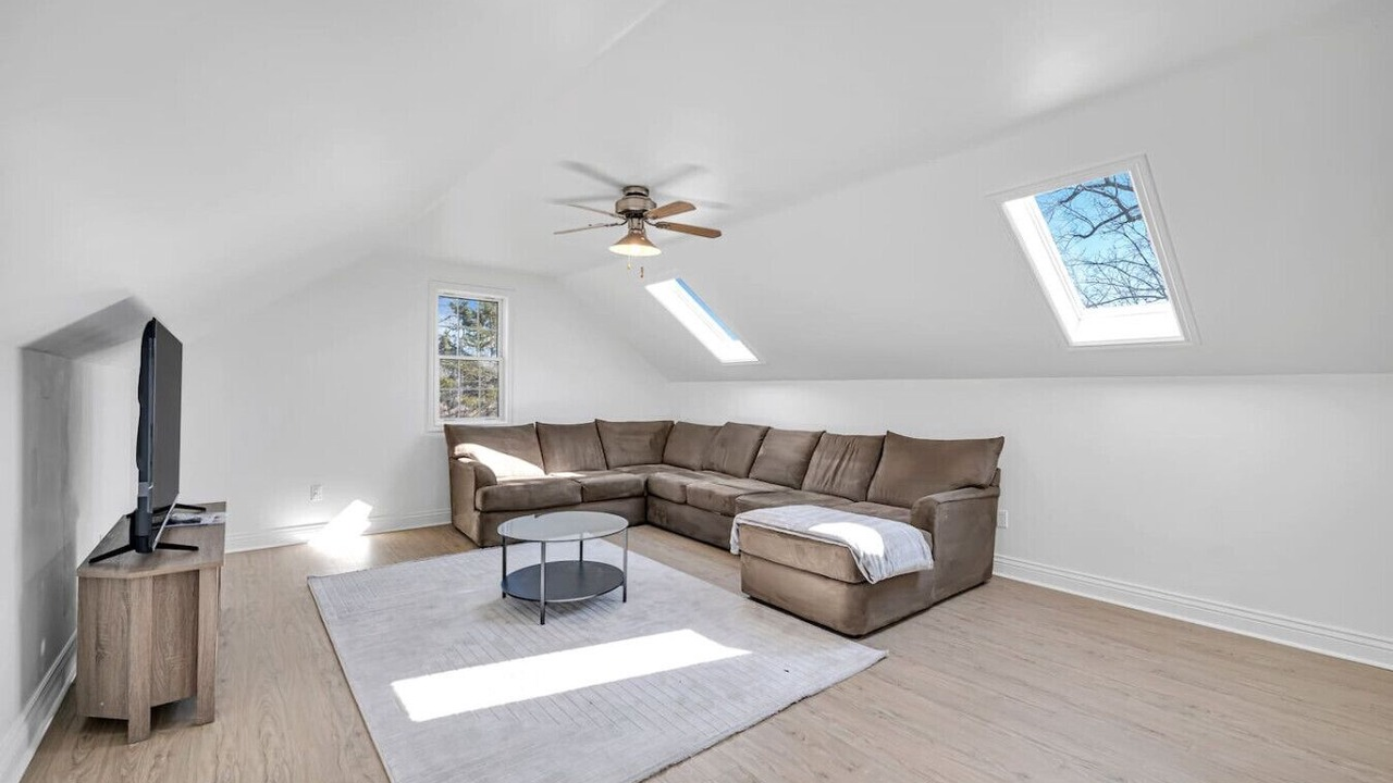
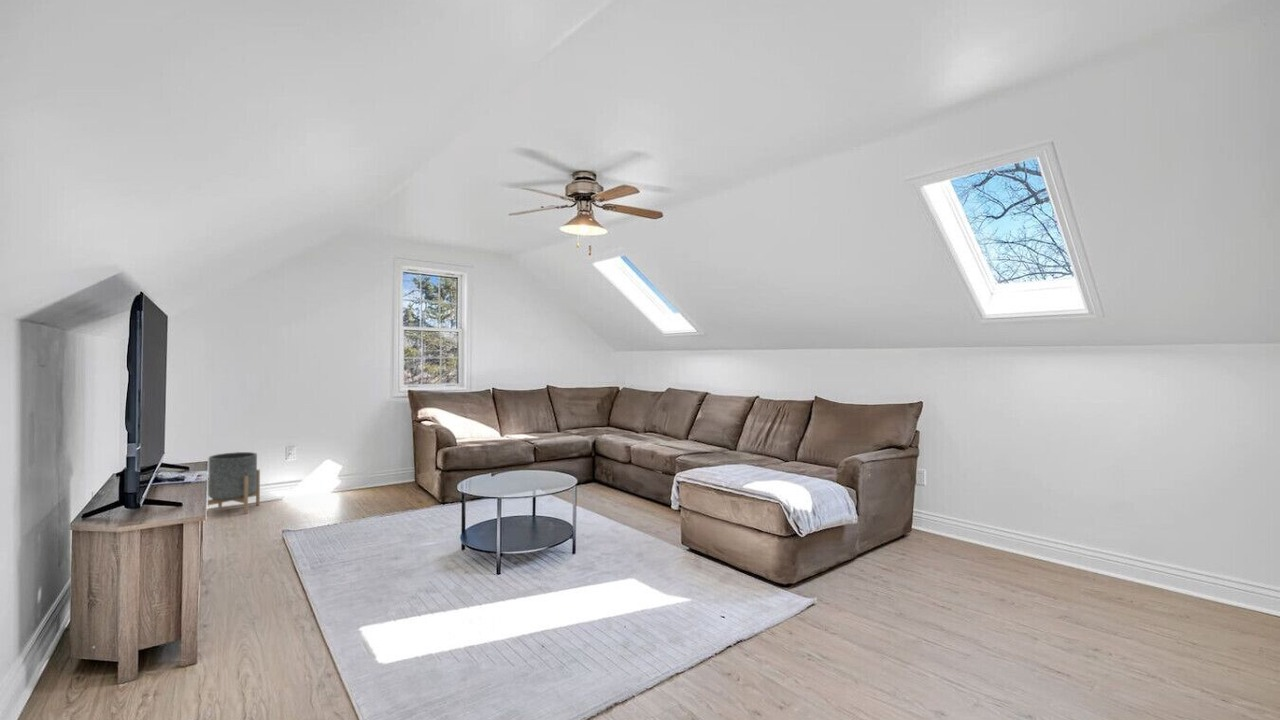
+ planter (233, 482)
